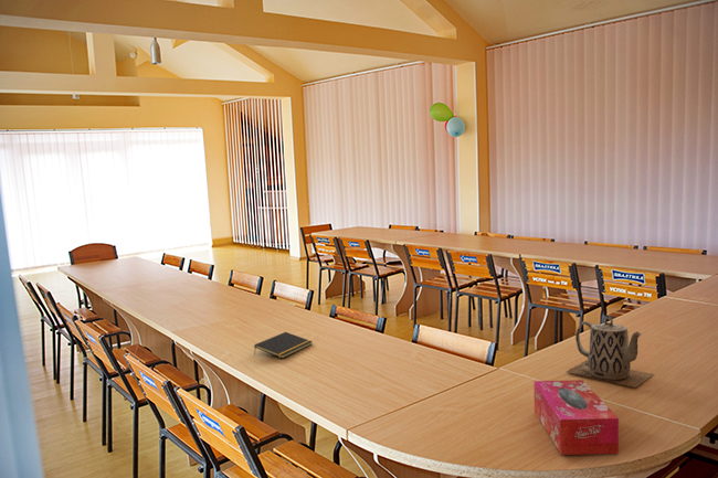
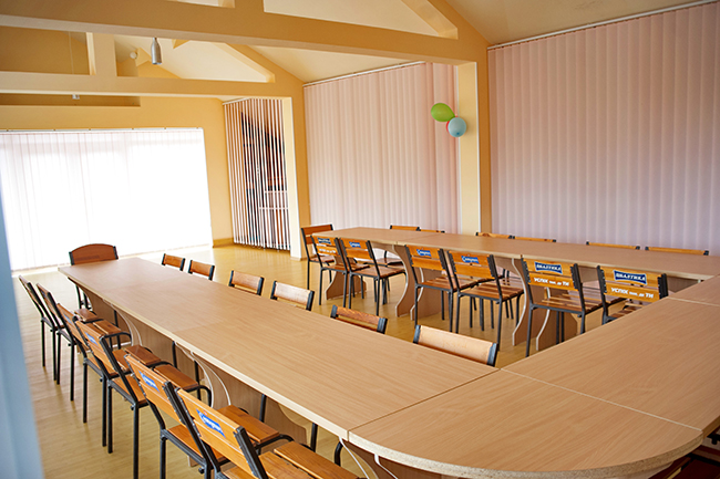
- notepad (284, 343)
- teapot (609, 344)
- tissue box (572, 414)
